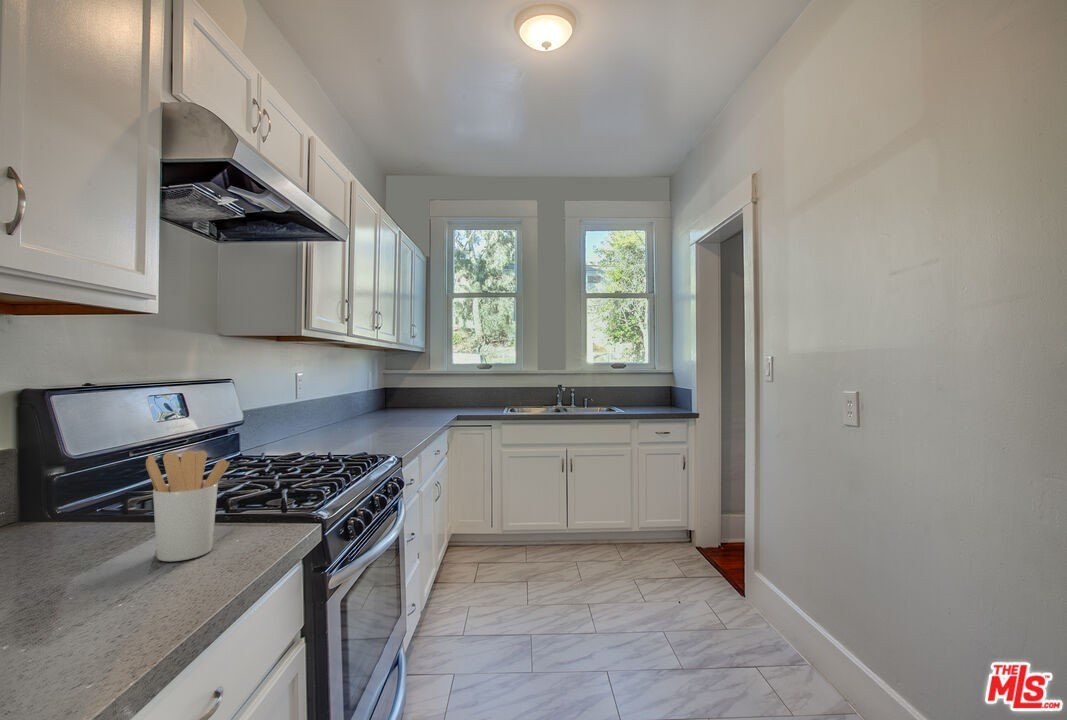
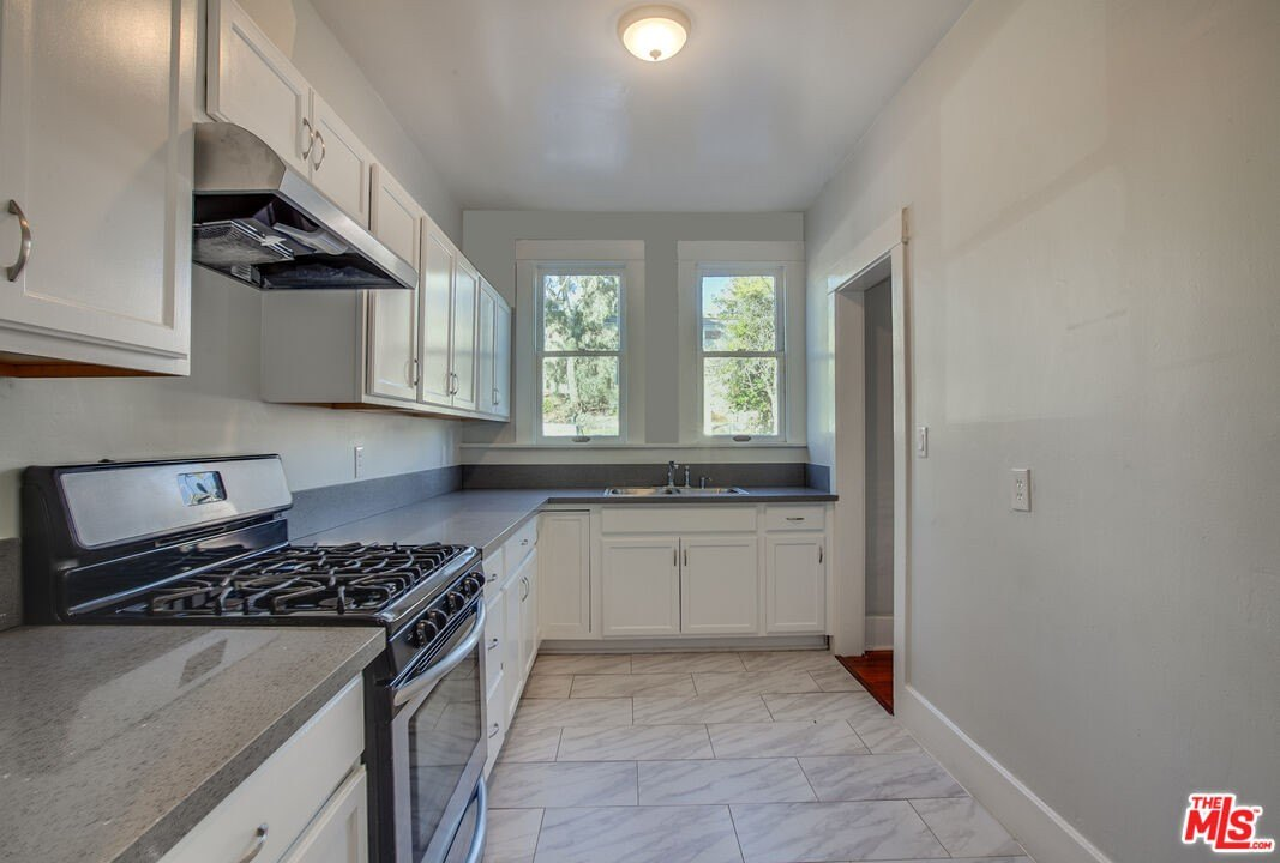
- utensil holder (185, 500)
